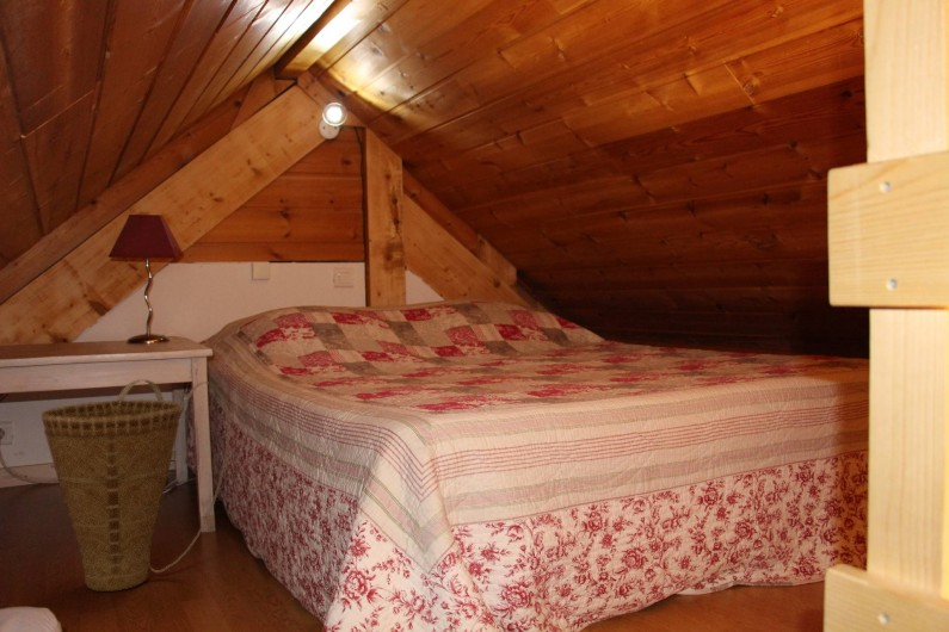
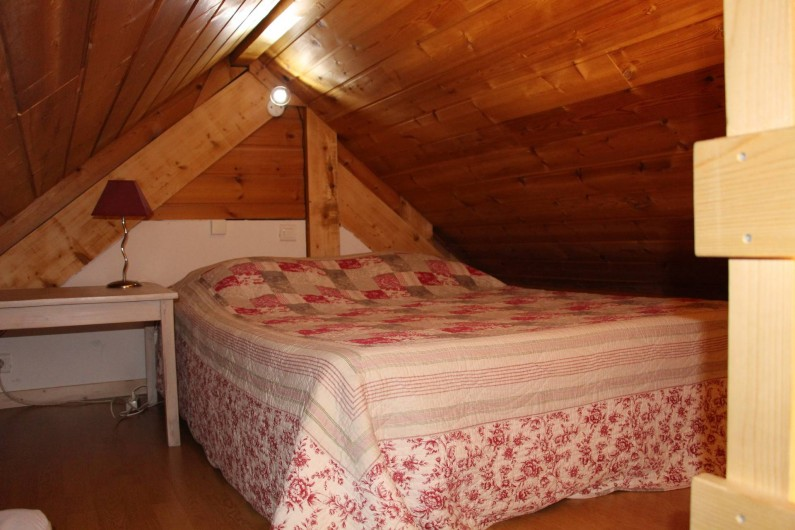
- basket (142, 477)
